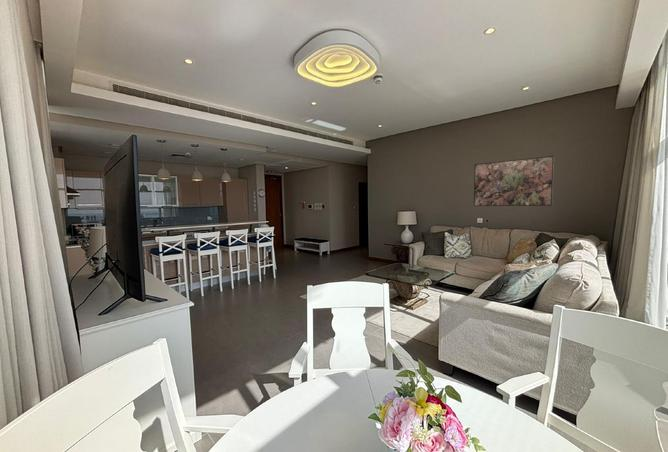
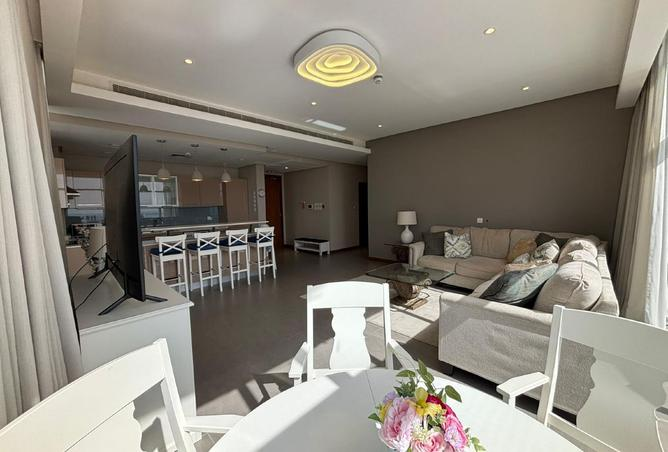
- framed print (510, 183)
